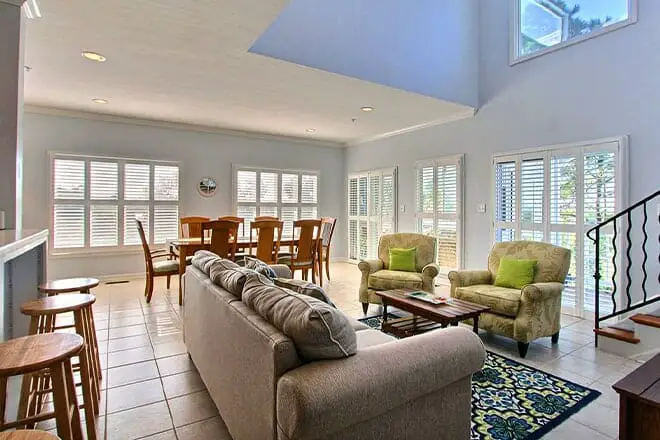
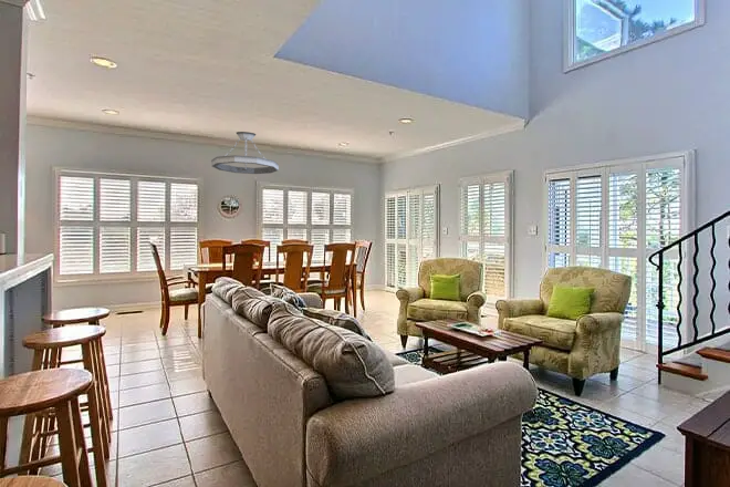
+ chandelier (246, 151)
